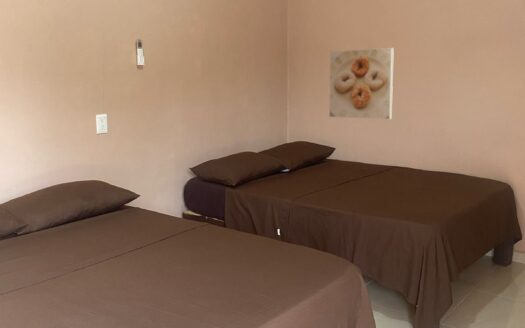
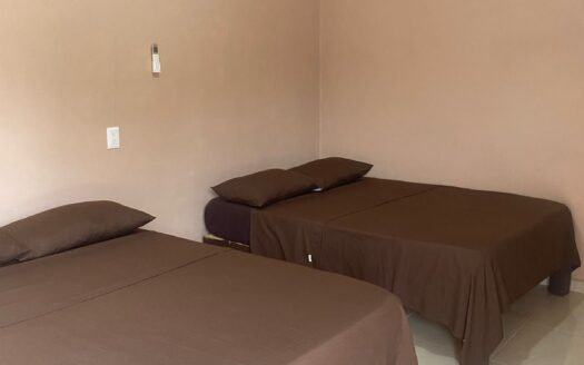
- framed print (359, 84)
